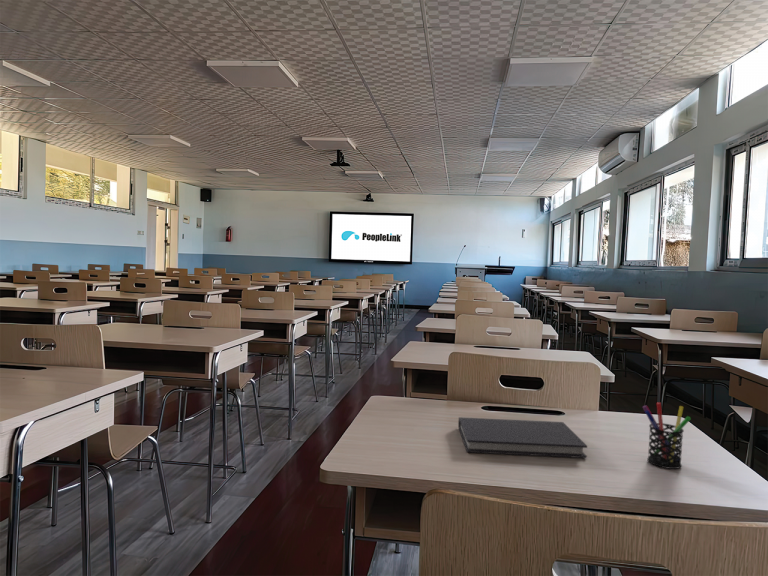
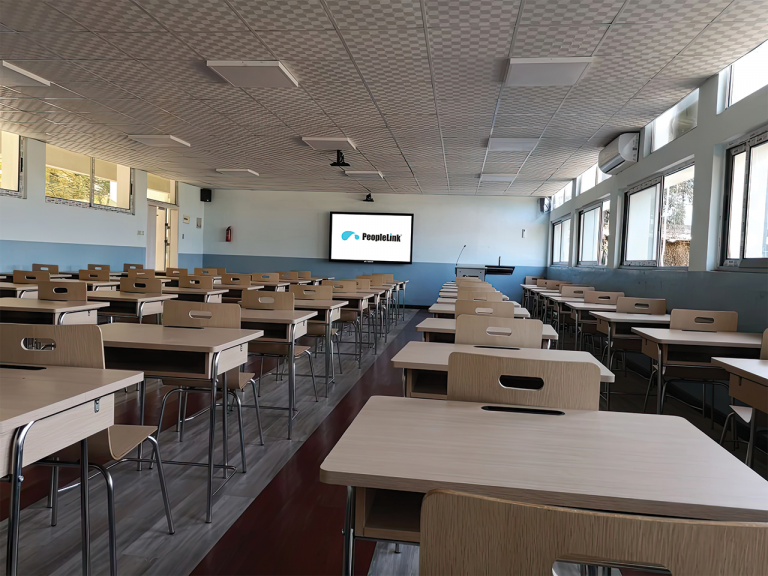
- diary (517, 435)
- pen holder (668, 433)
